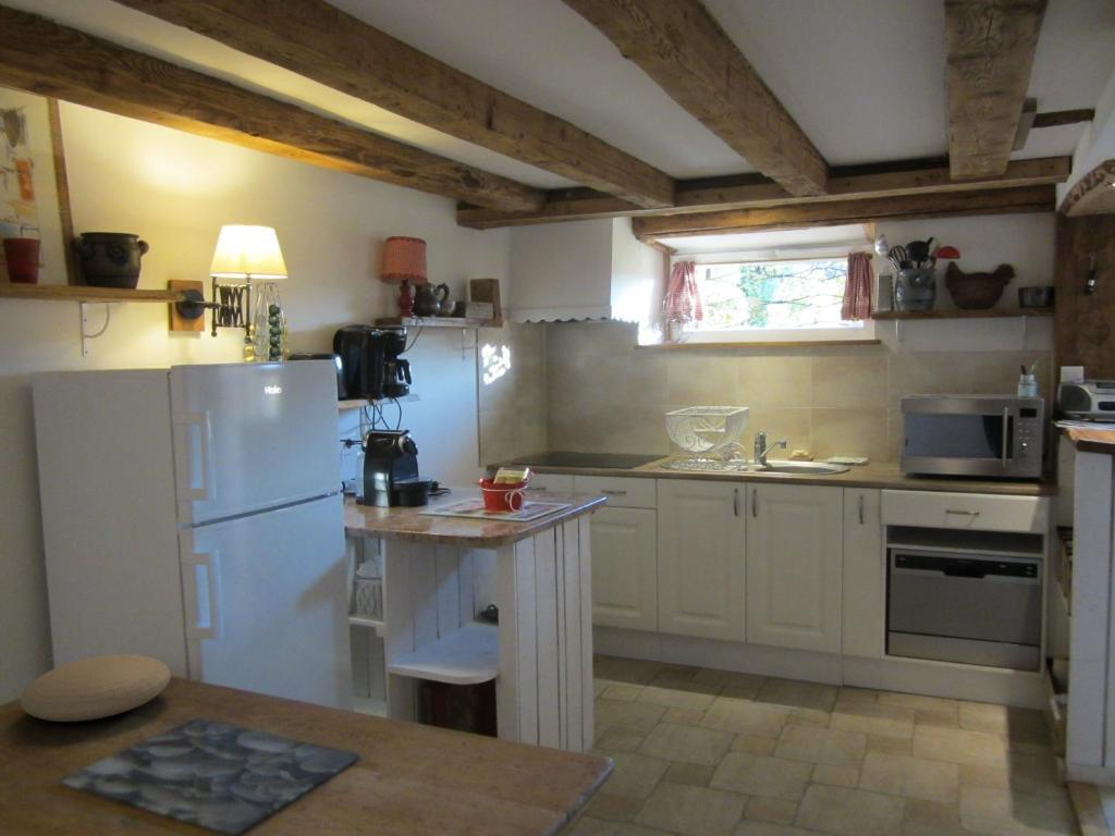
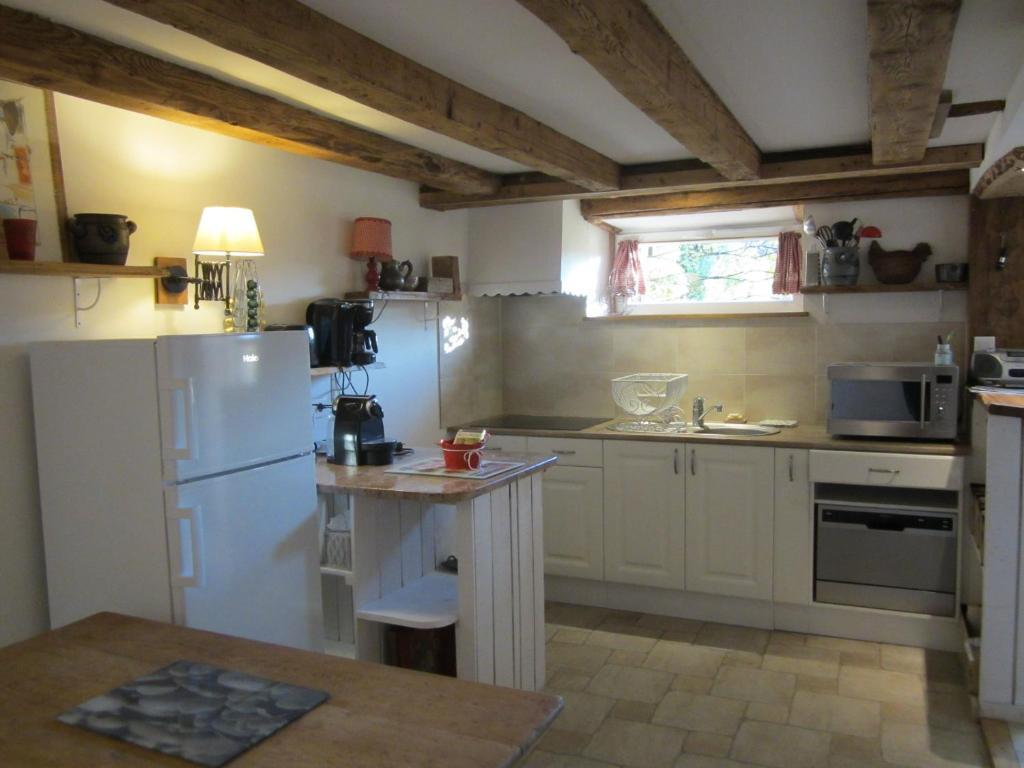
- plate (98, 686)
